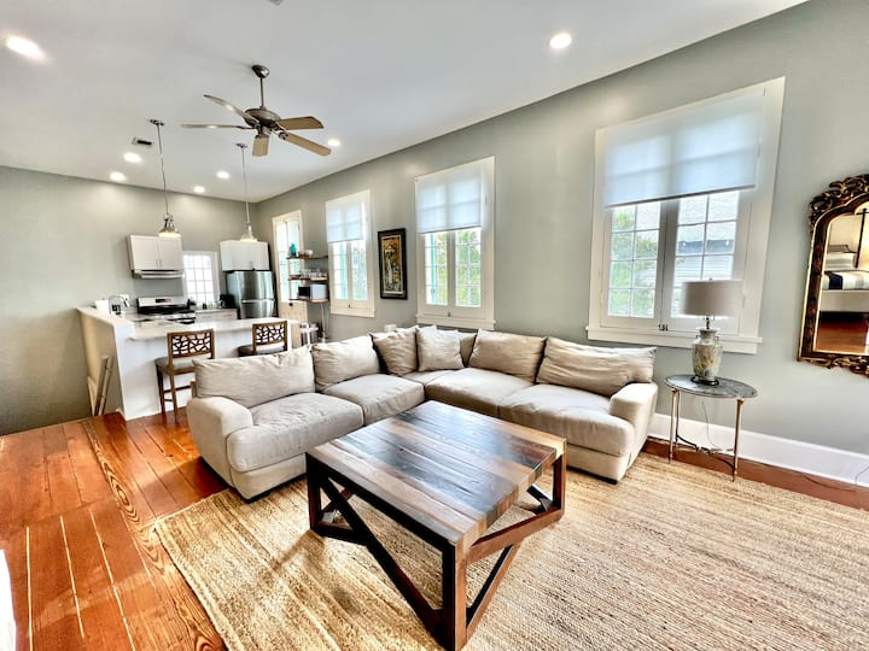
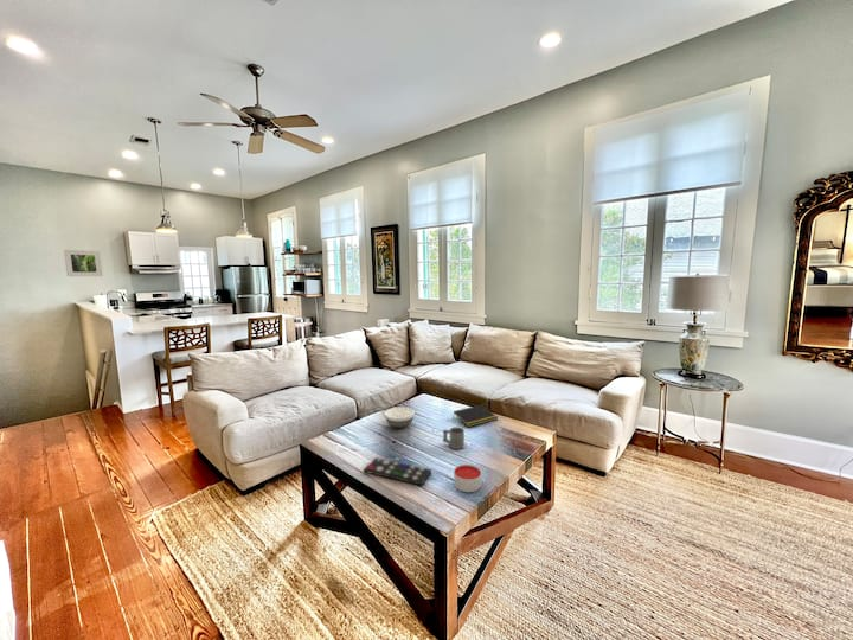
+ remote control (397, 469)
+ bowl (399, 418)
+ candle (467, 476)
+ mug (453, 437)
+ notepad (475, 415)
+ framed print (83, 263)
